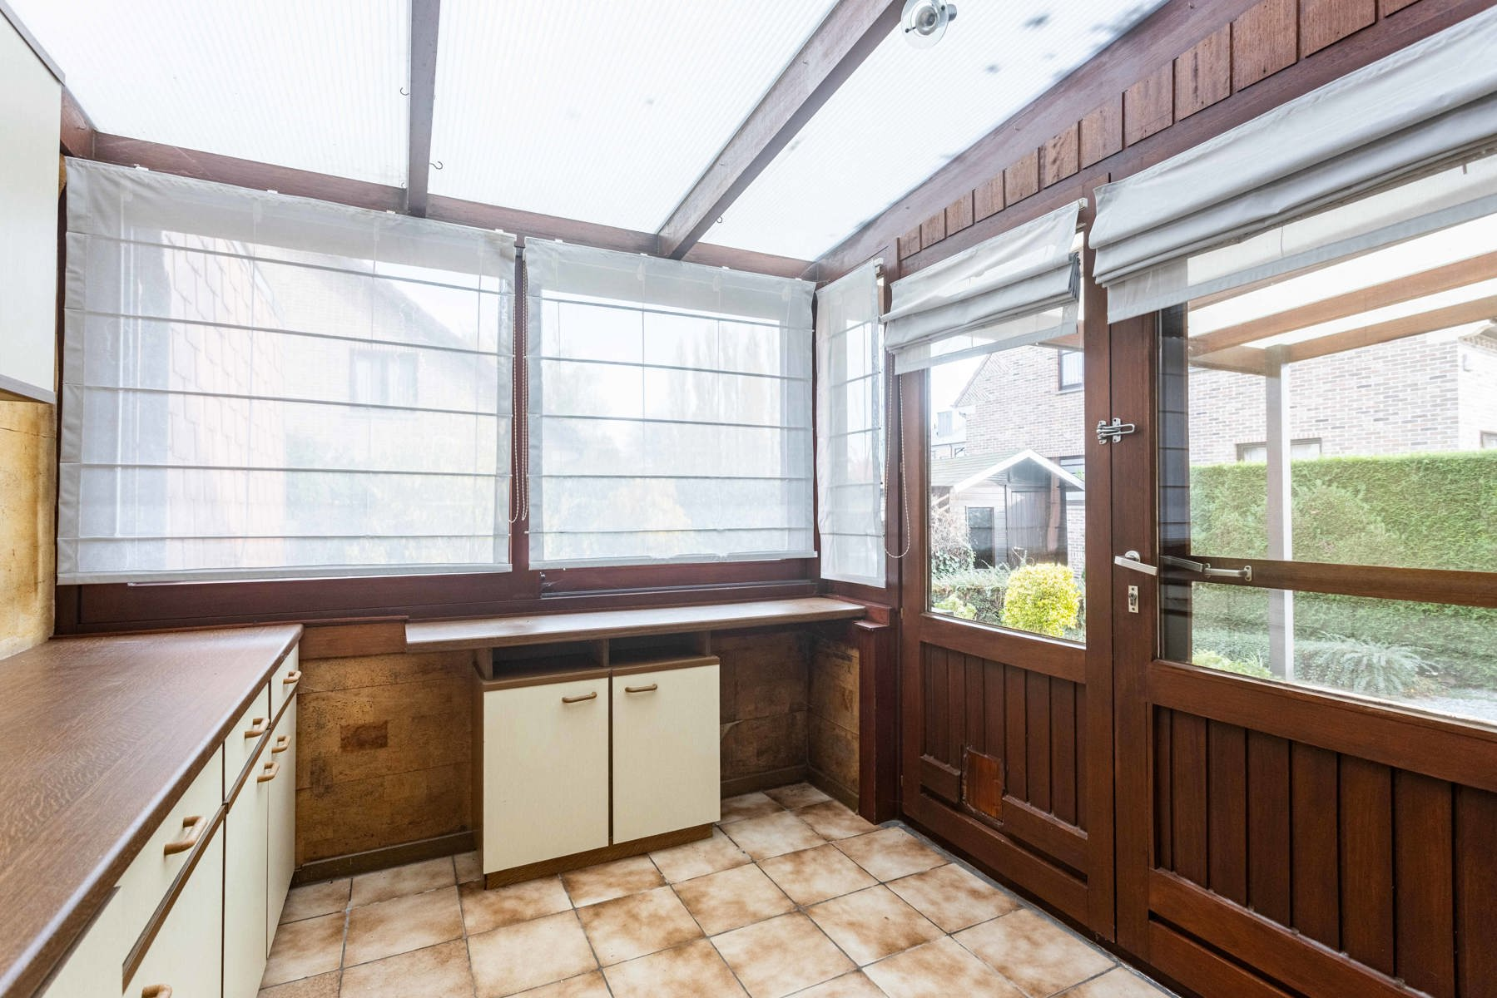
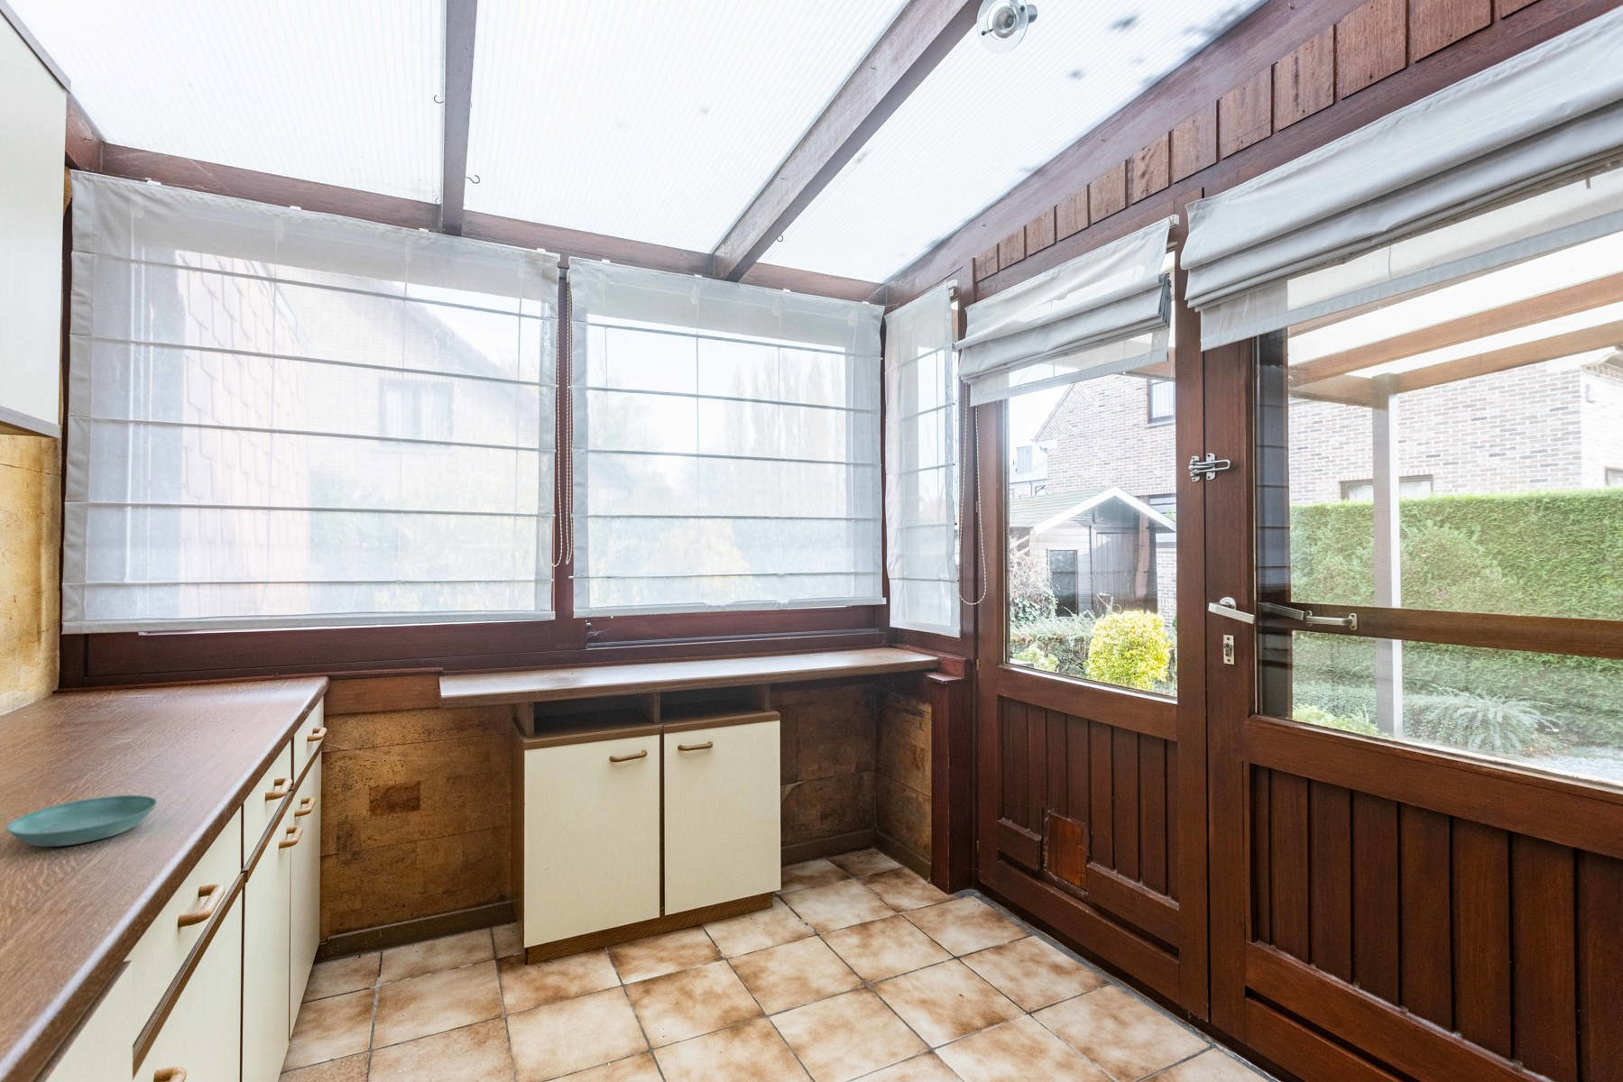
+ saucer (85, 821)
